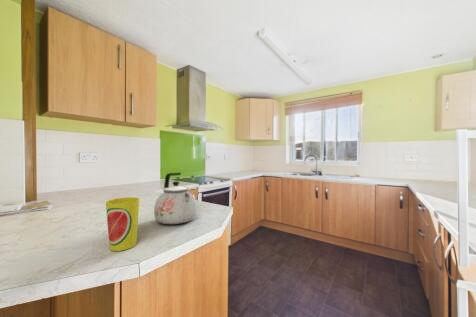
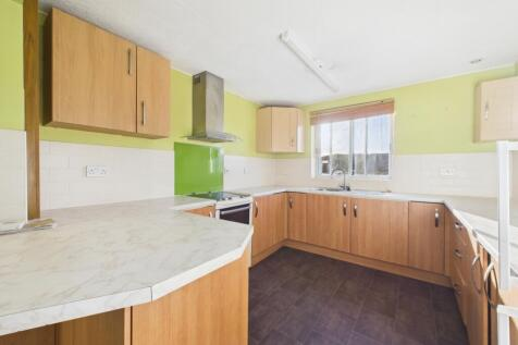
- cup (123, 222)
- kettle (176, 196)
